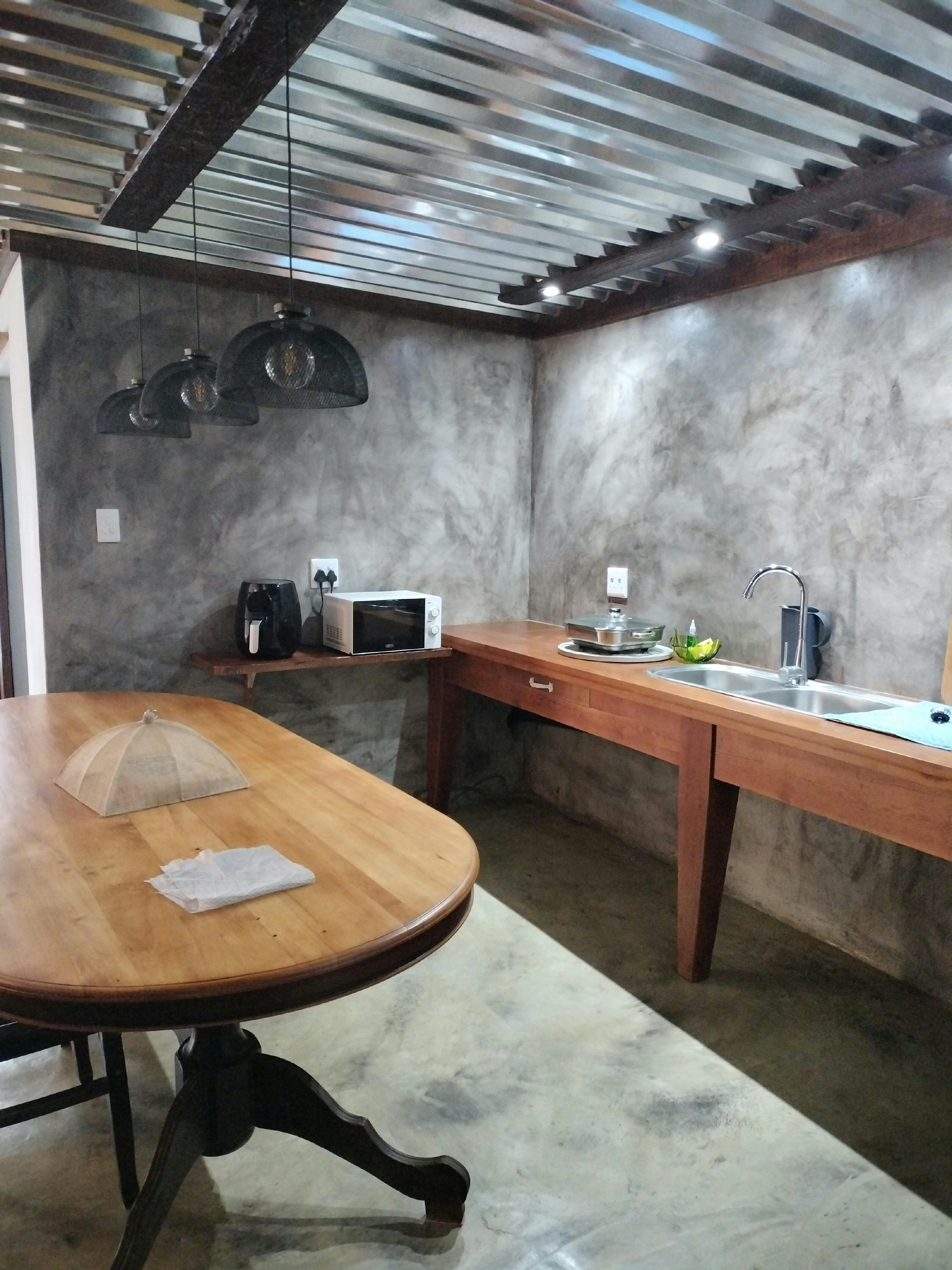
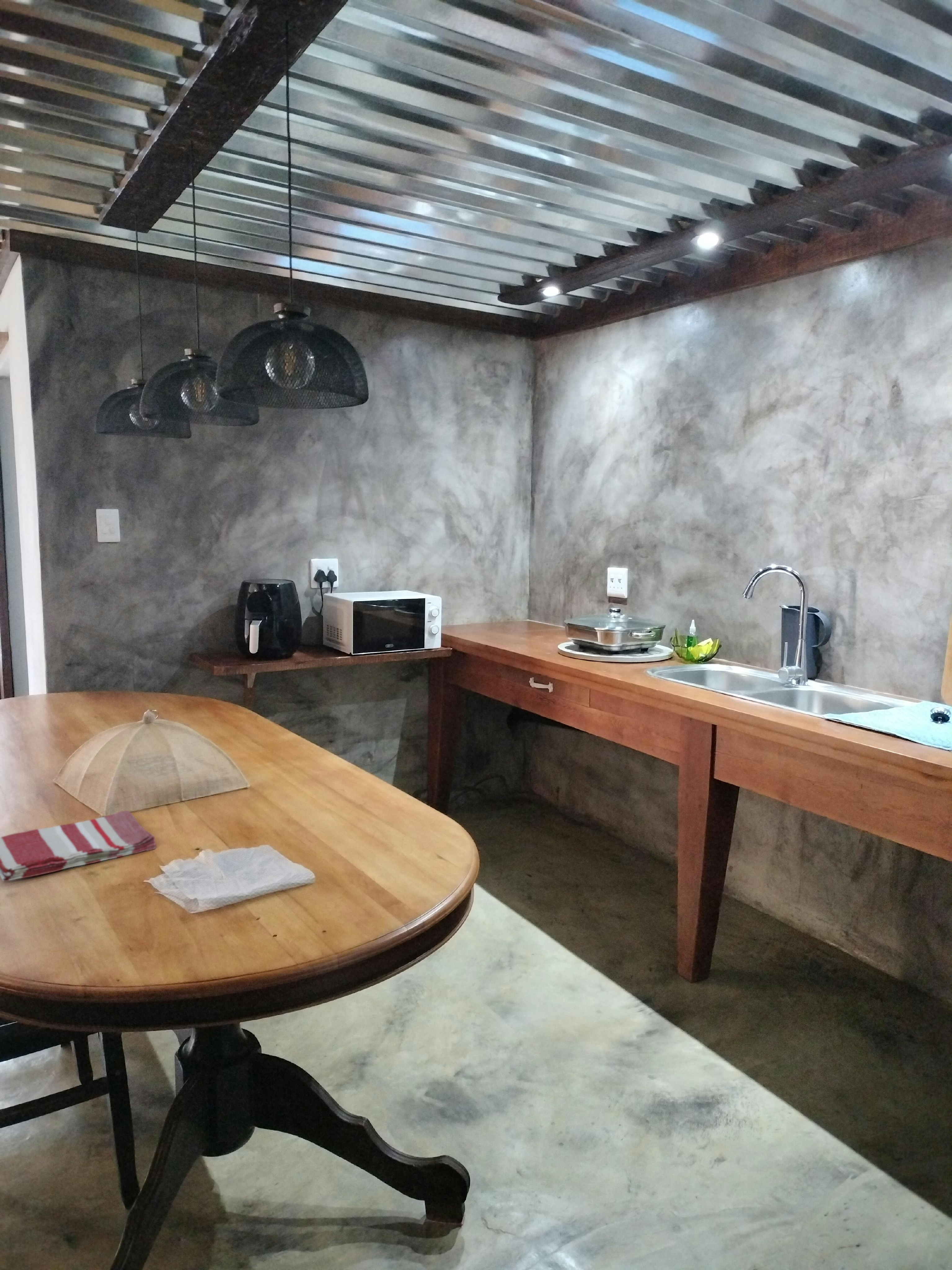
+ dish towel (71, 841)
